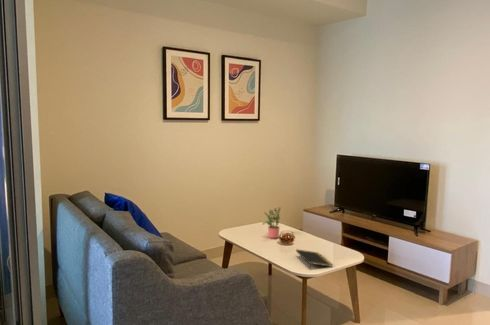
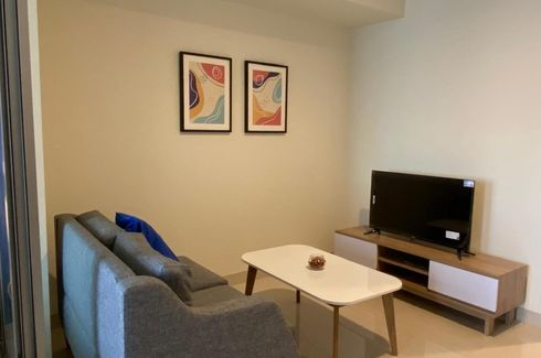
- potted plant (268, 221)
- notepad (313, 257)
